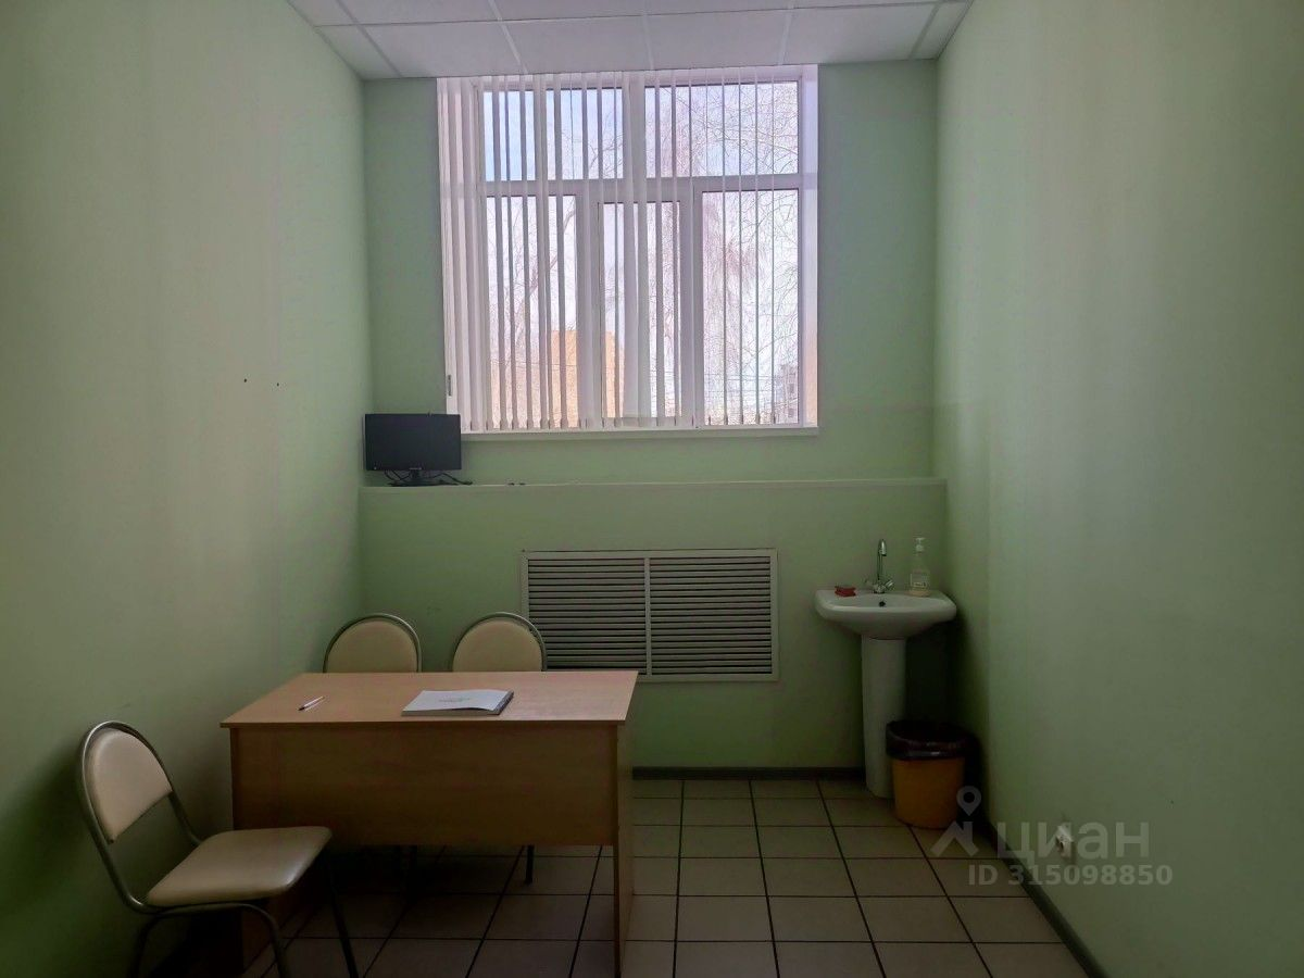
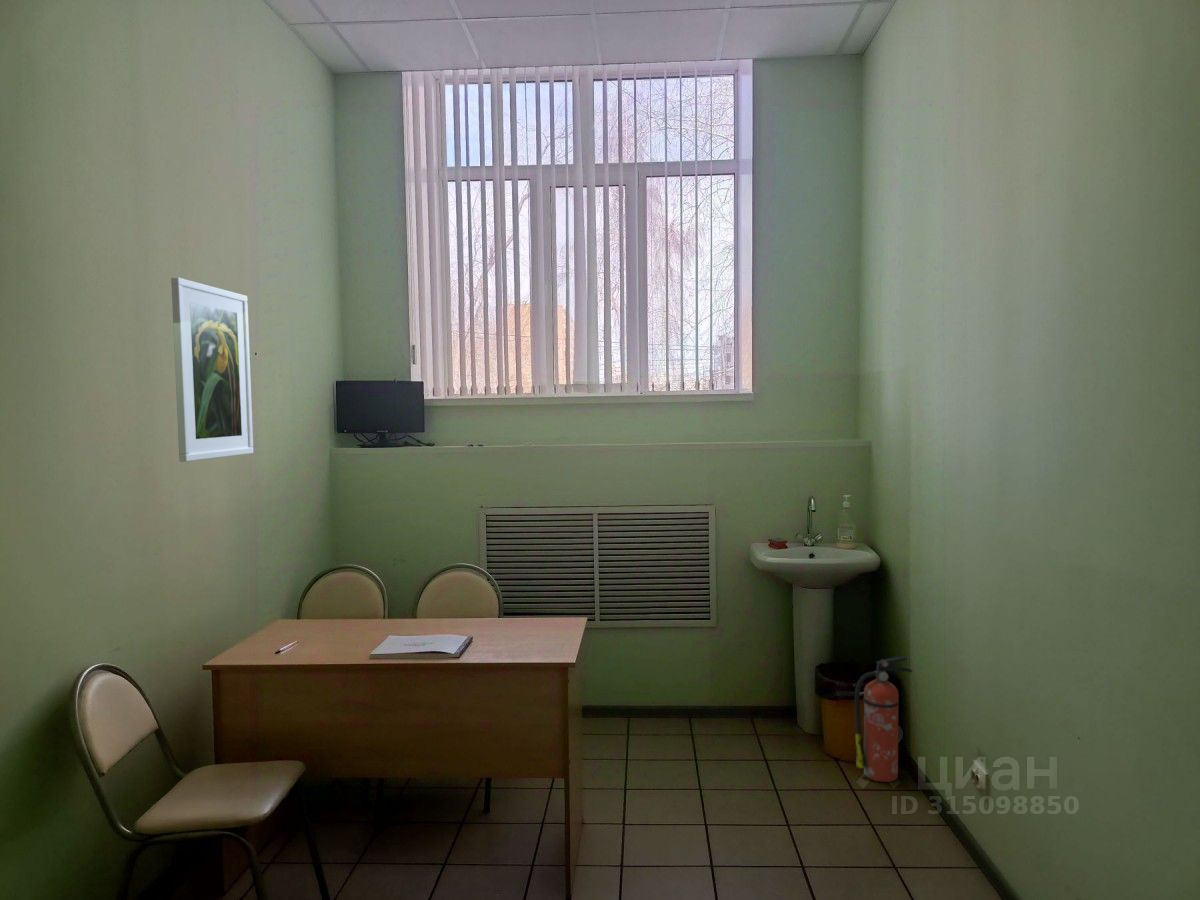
+ fire extinguisher (883, 716)
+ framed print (215, 372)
